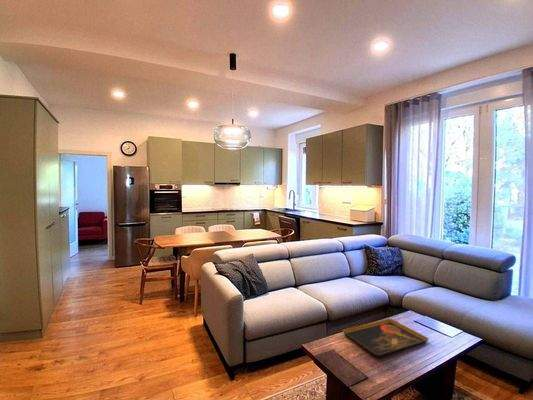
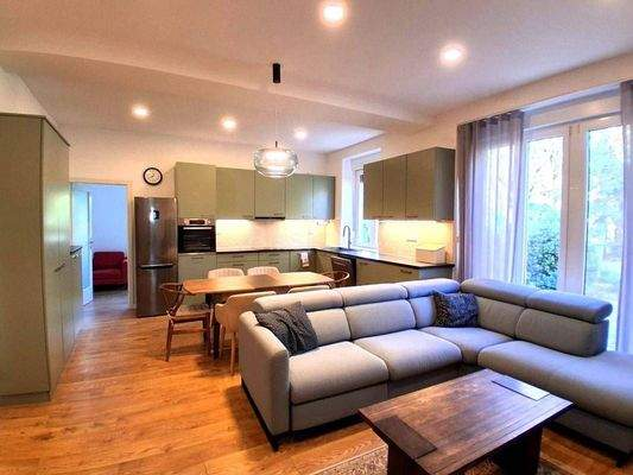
- decorative tray (384, 336)
